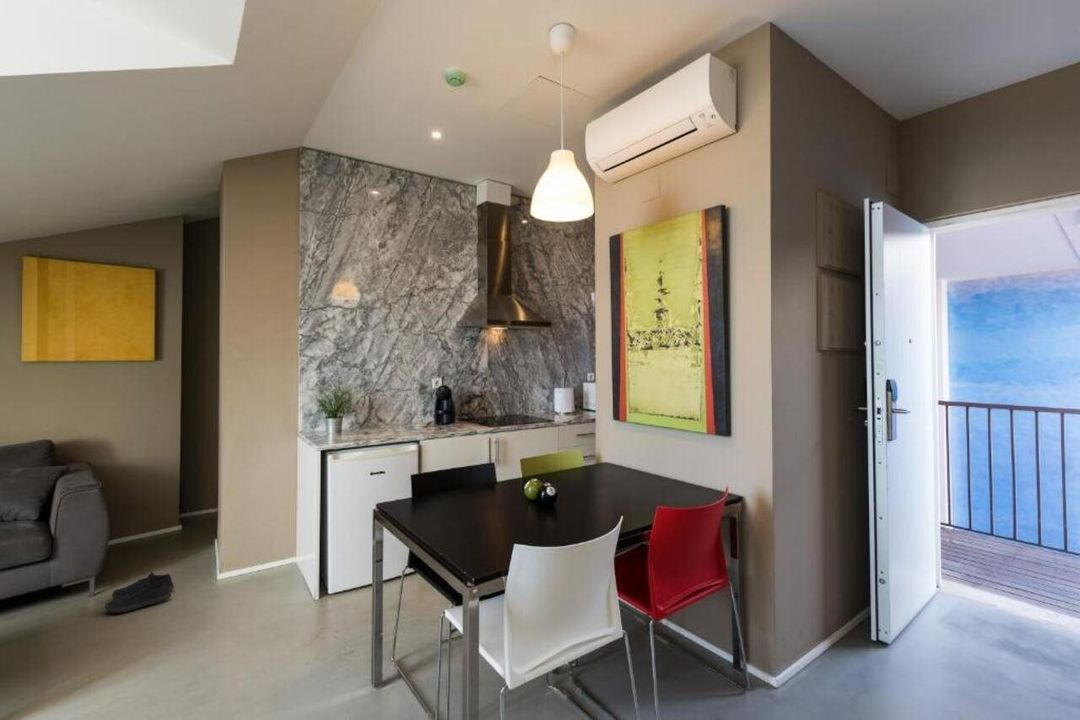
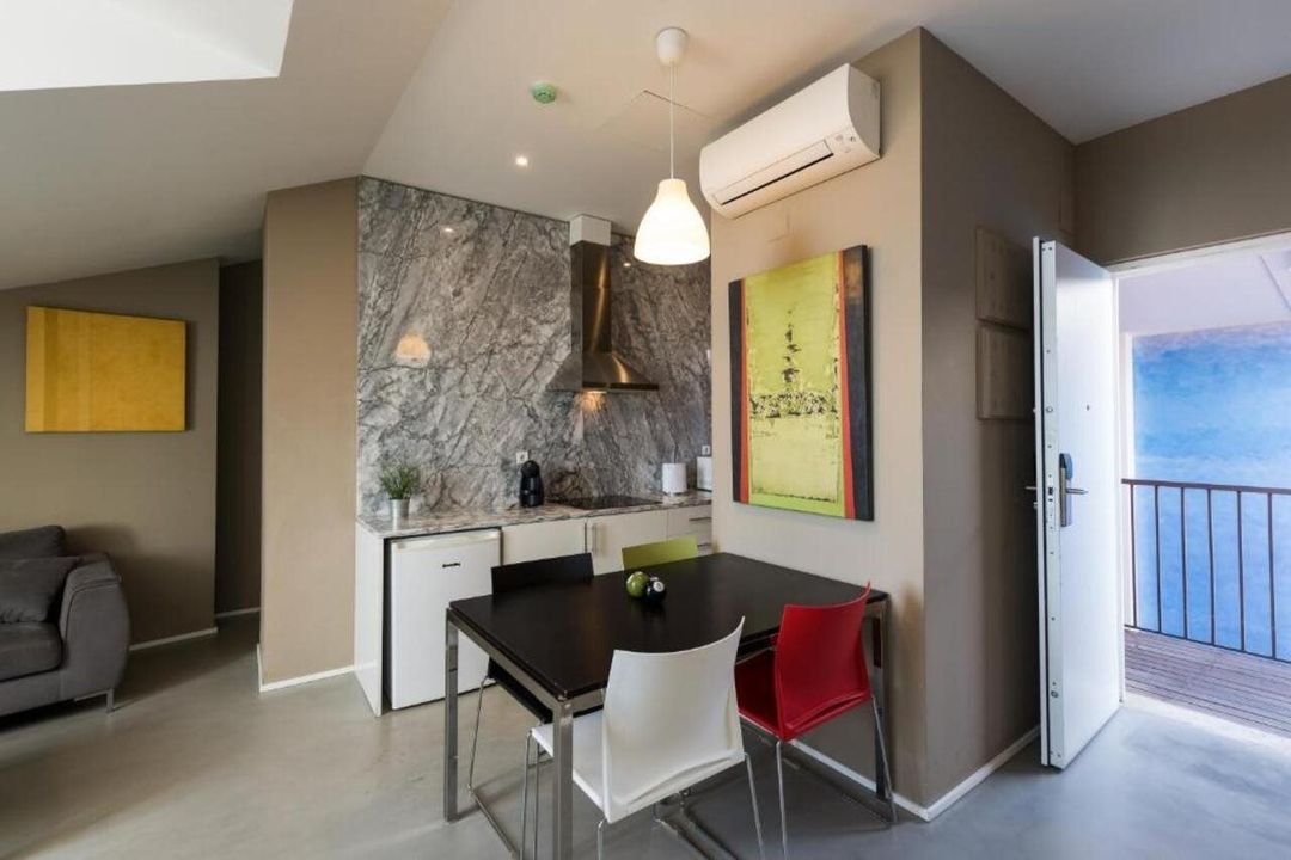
- shoe (141, 589)
